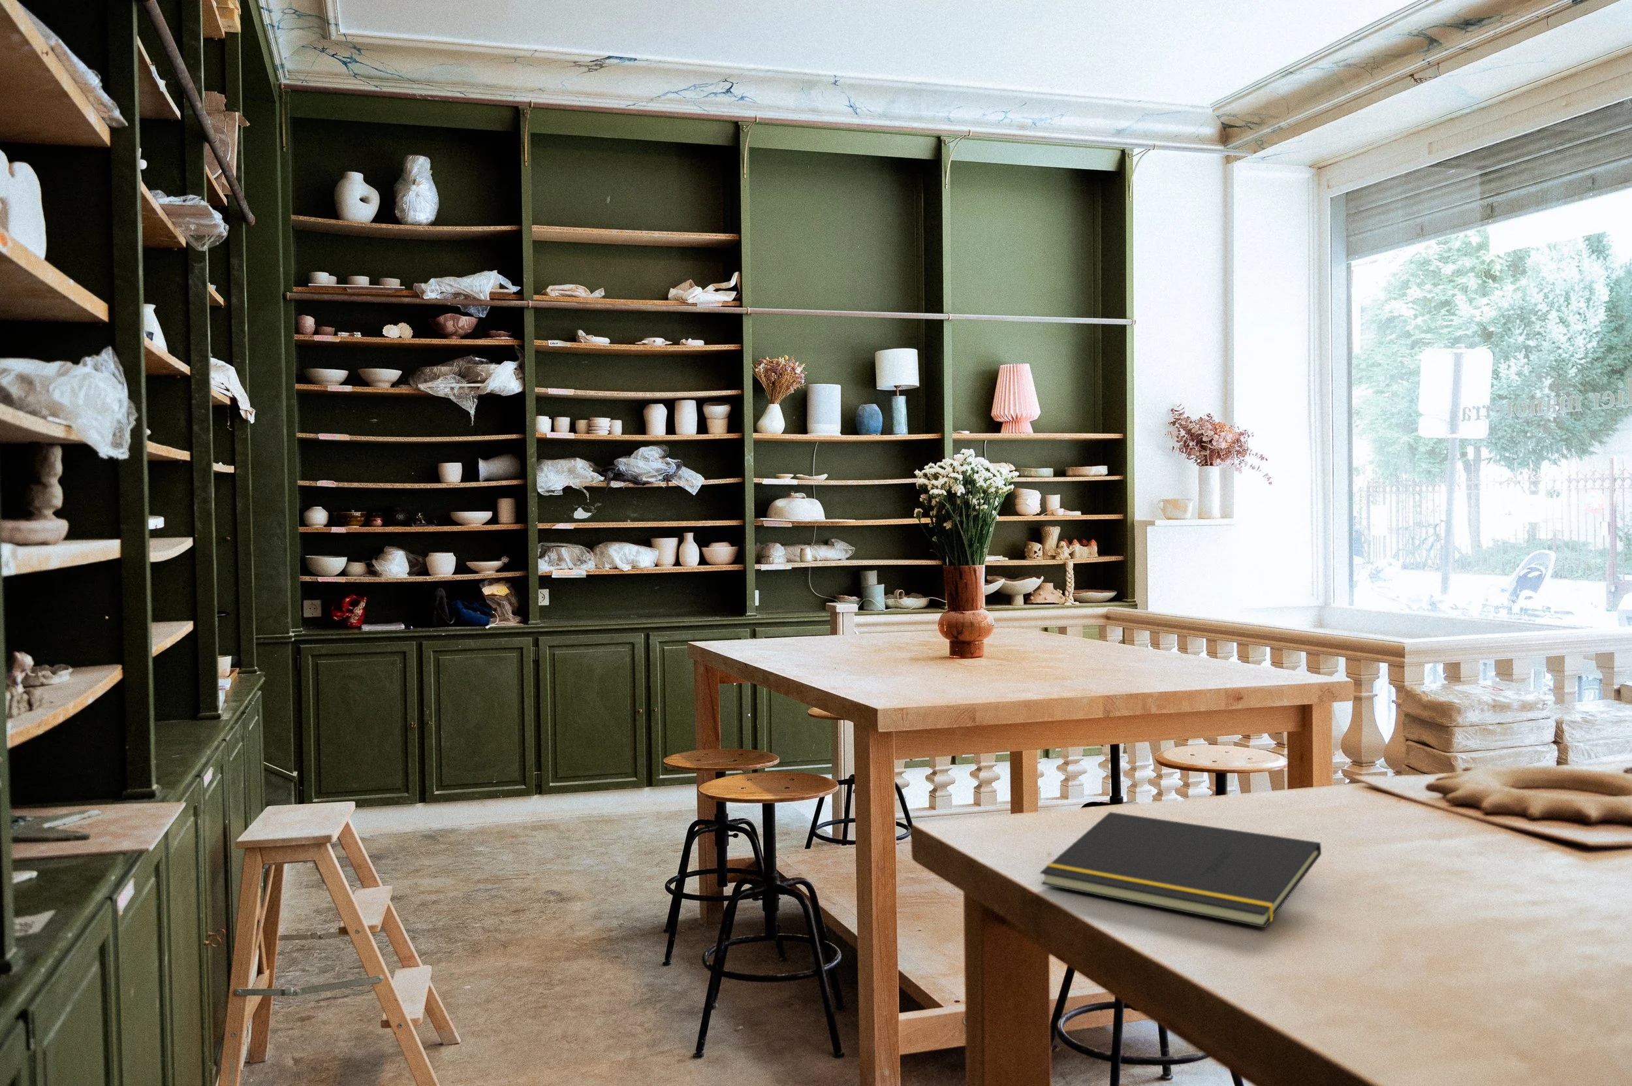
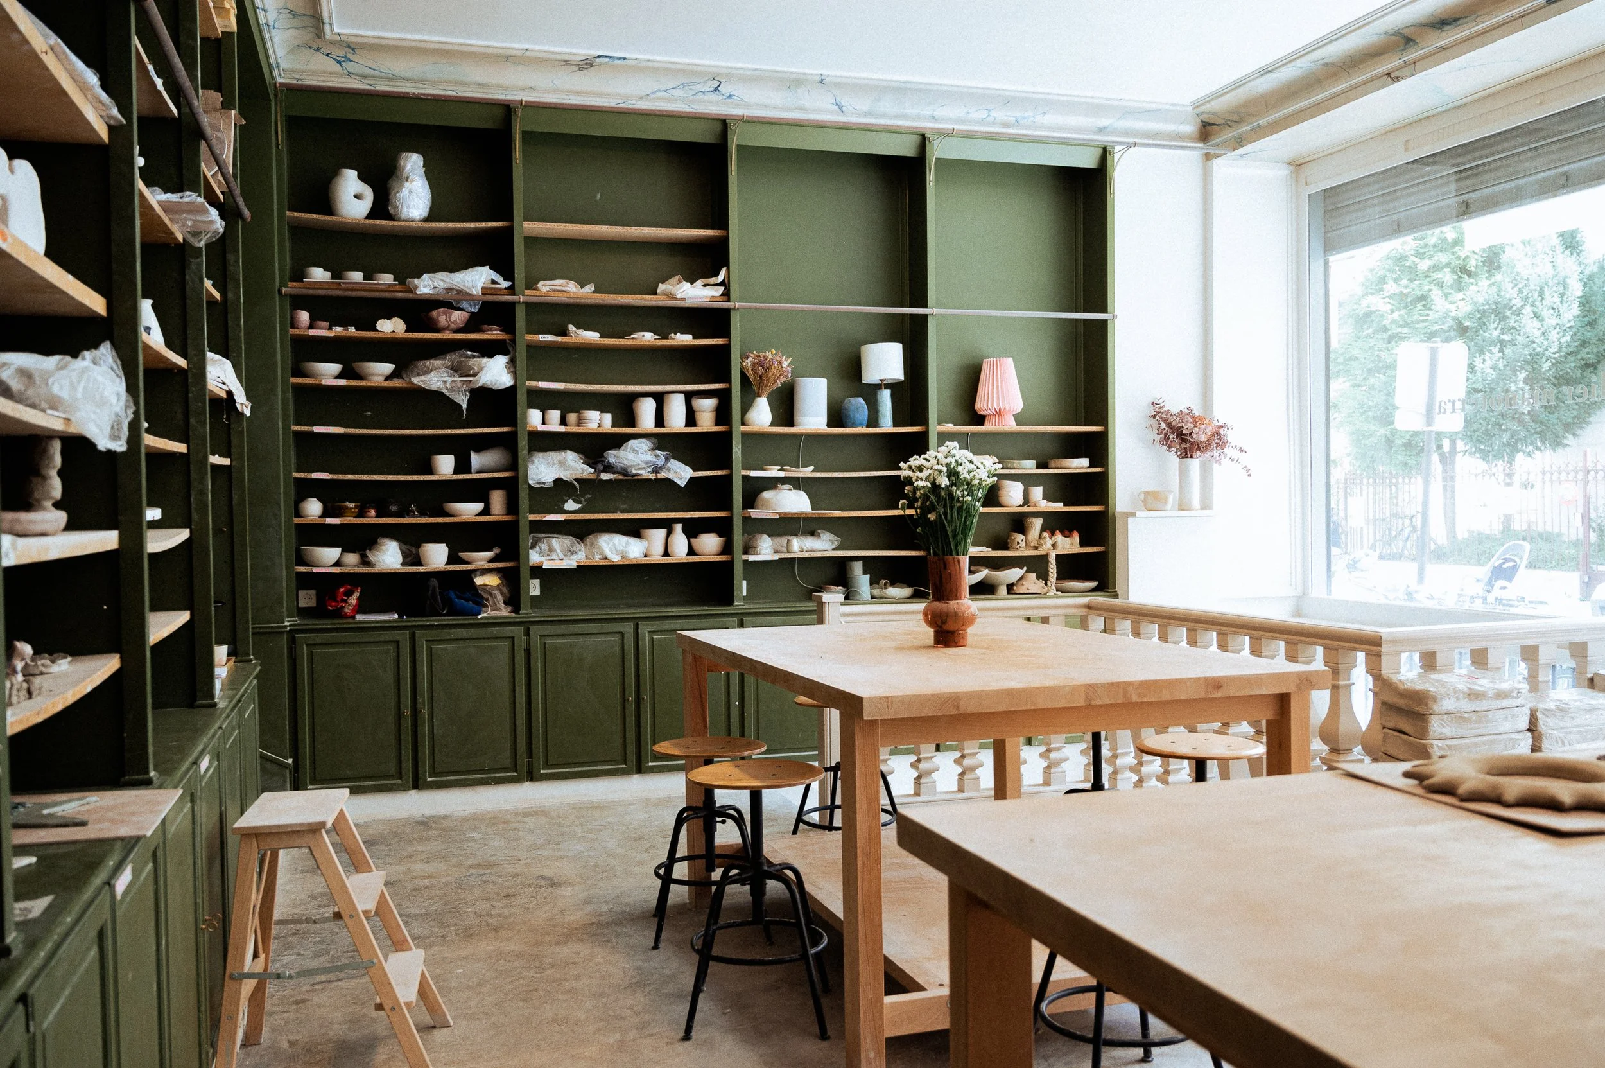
- notepad (1180, 863)
